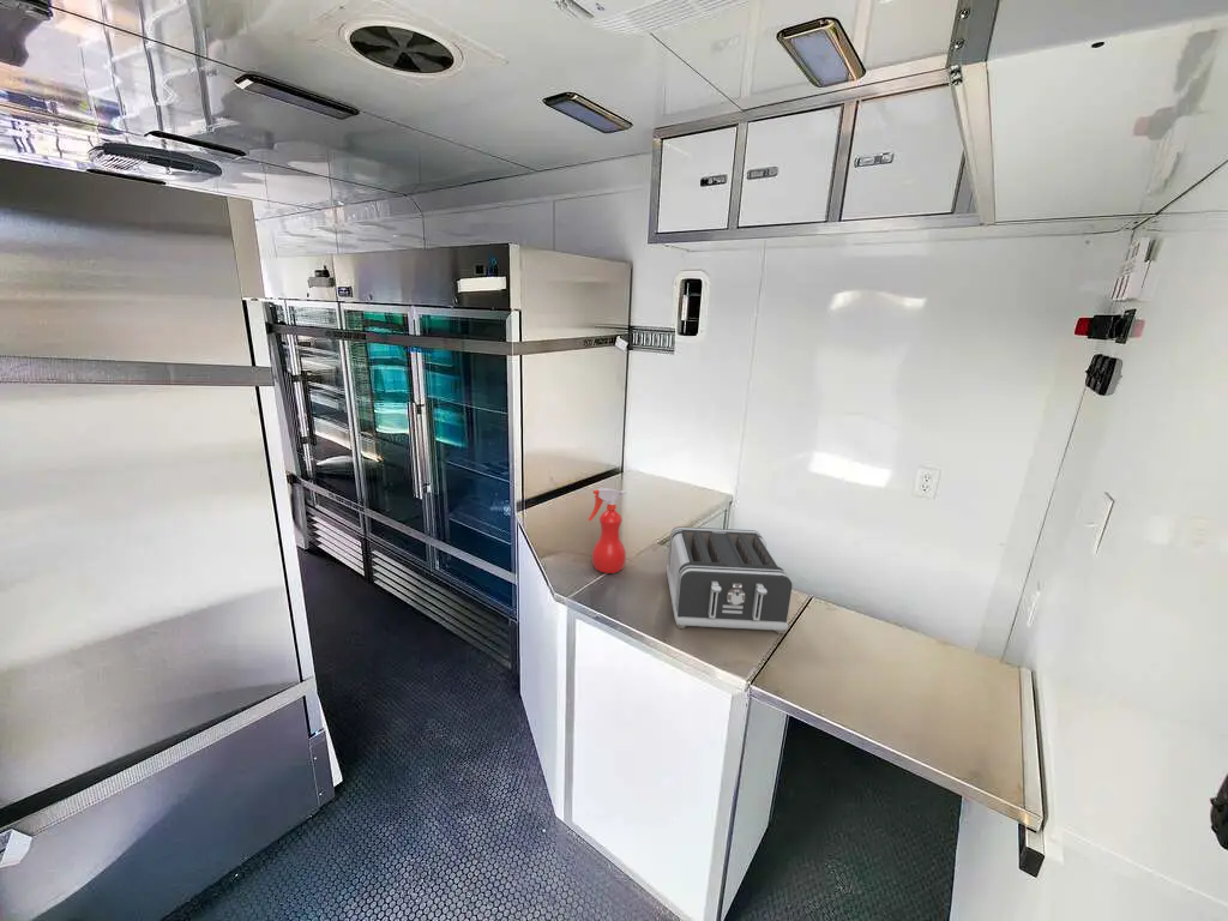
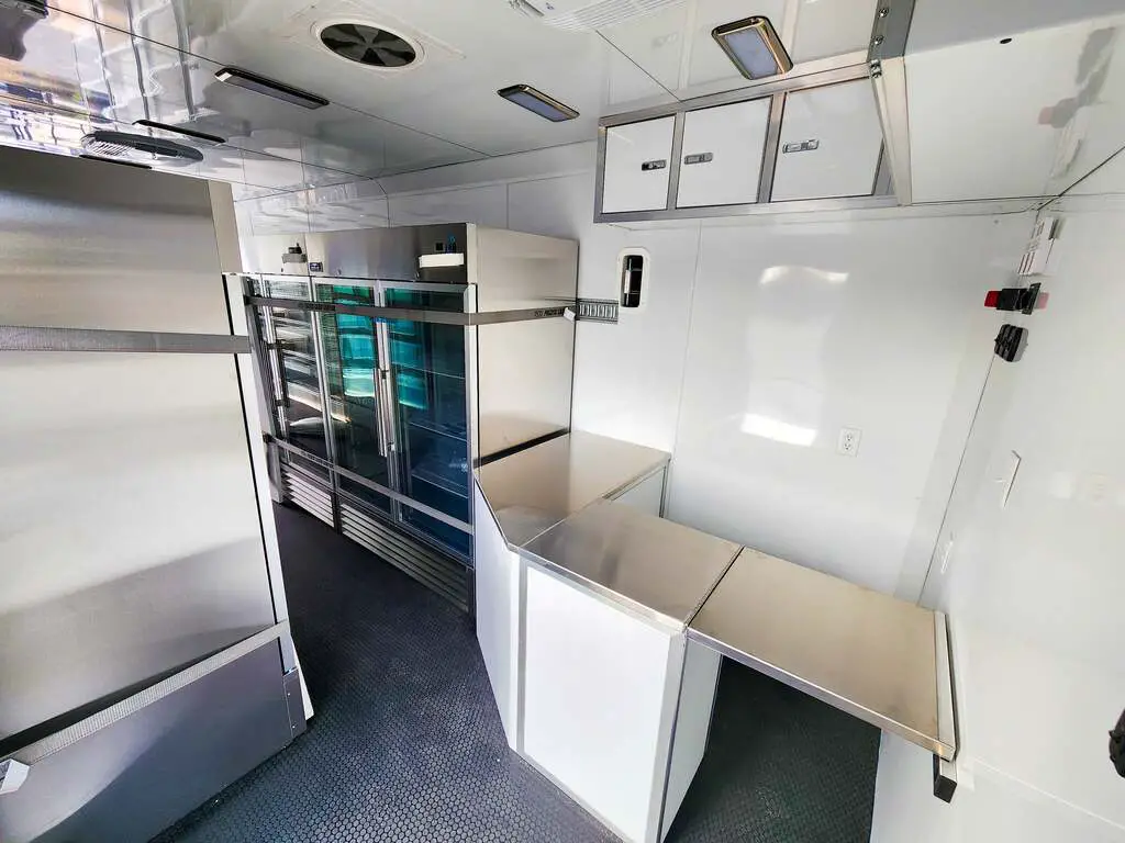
- spray bottle (606, 528)
- toaster (724, 577)
